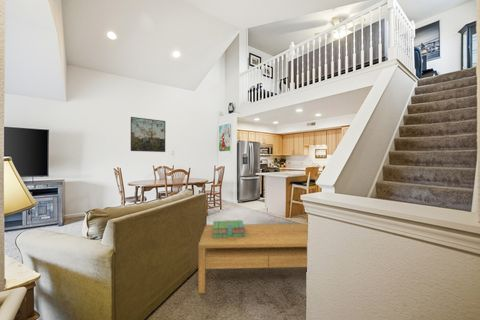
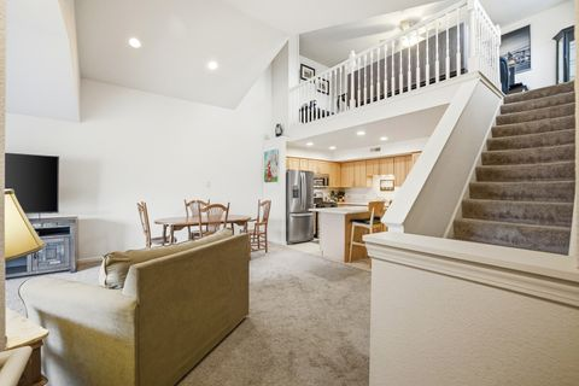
- stack of books (228, 227)
- coffee table (263, 253)
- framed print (148, 135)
